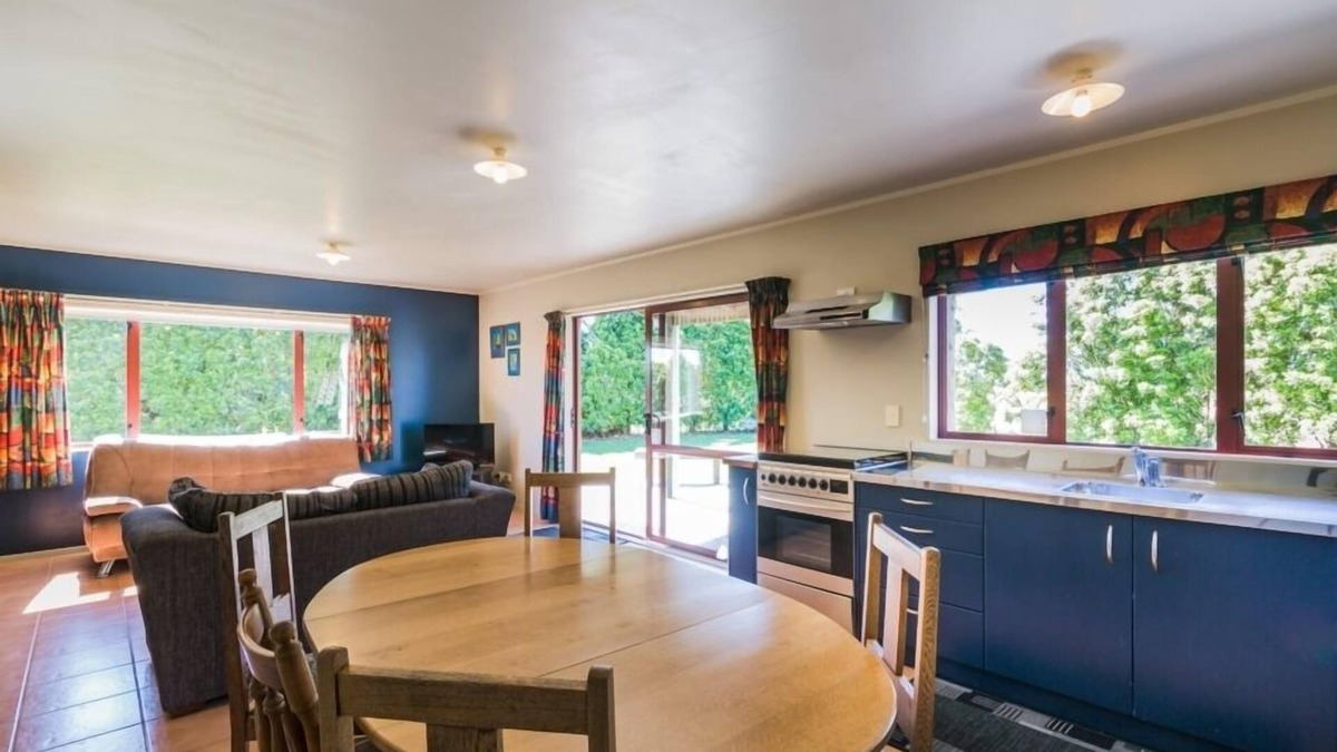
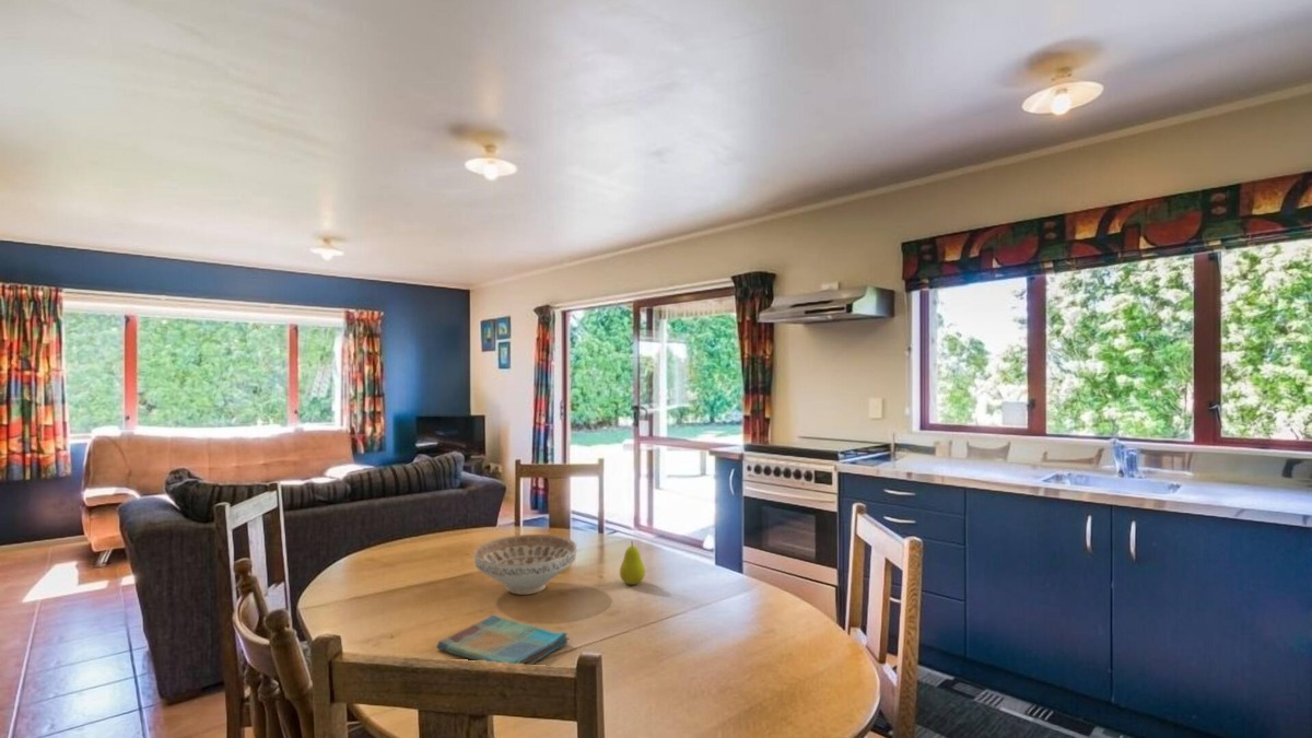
+ dish towel (503, 641)
+ fruit (632, 561)
+ decorative bowl (526, 567)
